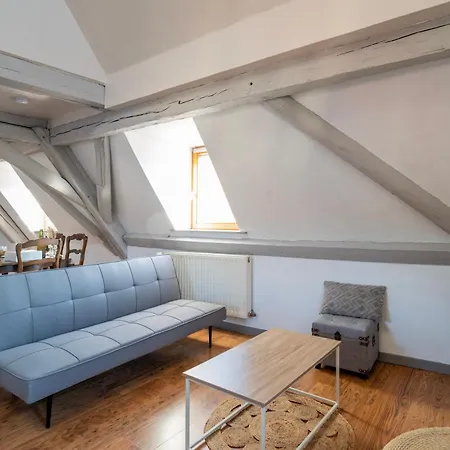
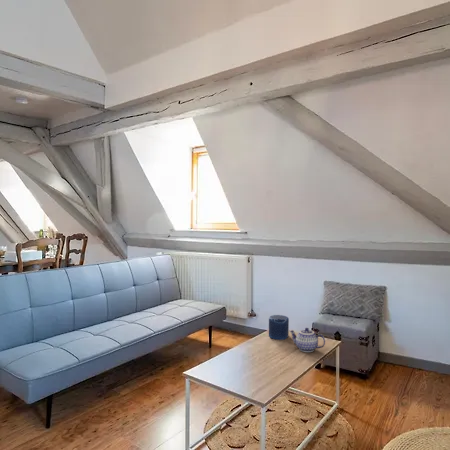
+ teapot (306, 338)
+ candle (278, 326)
